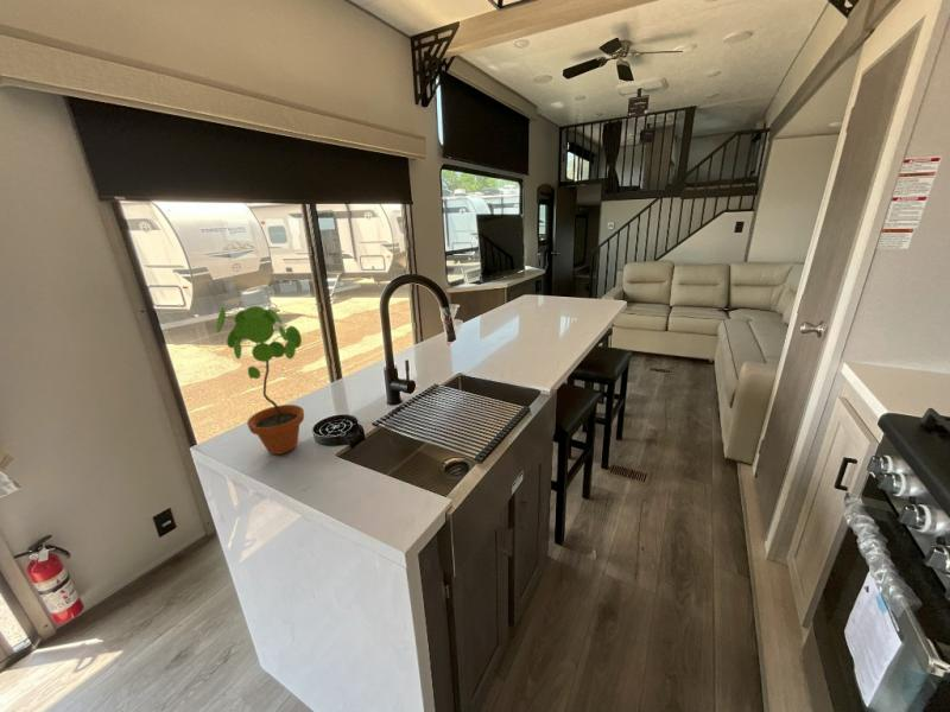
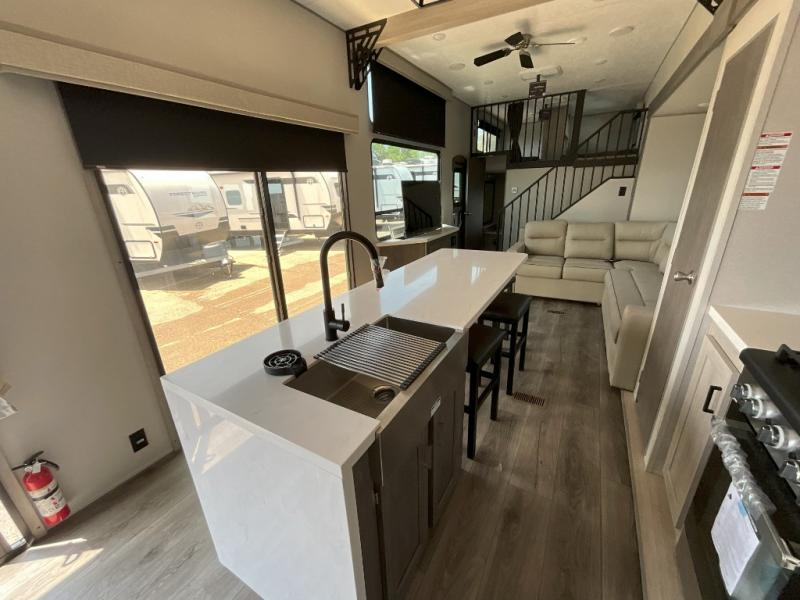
- potted plant (266, 379)
